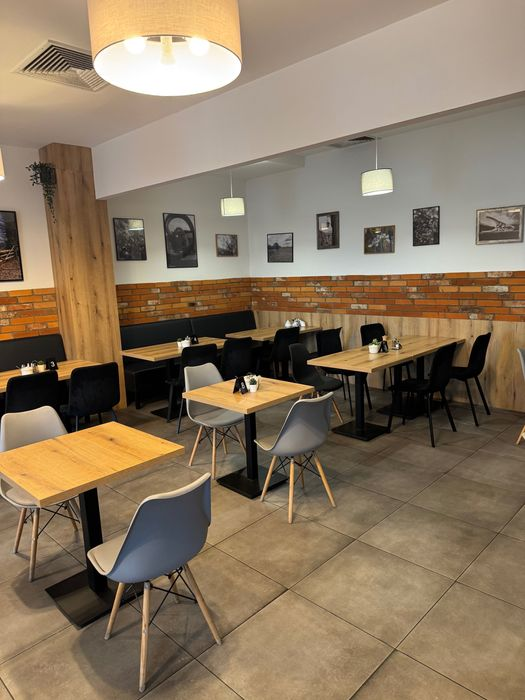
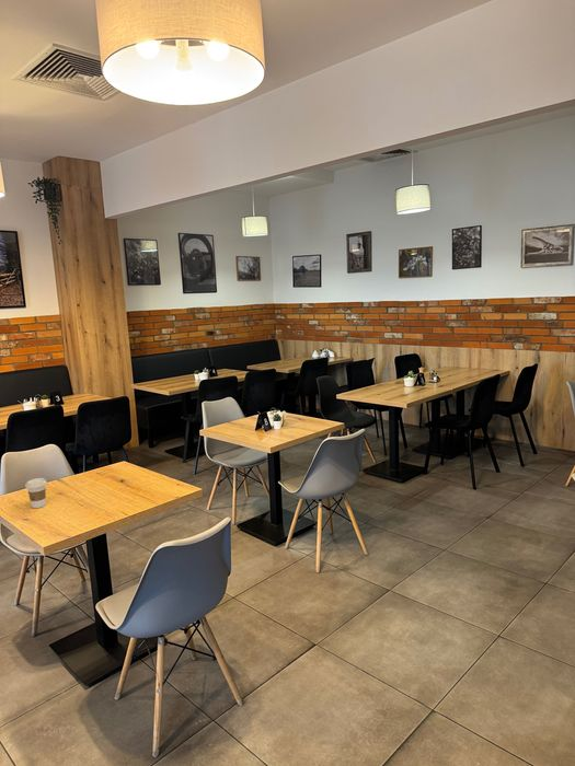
+ coffee cup (37, 492)
